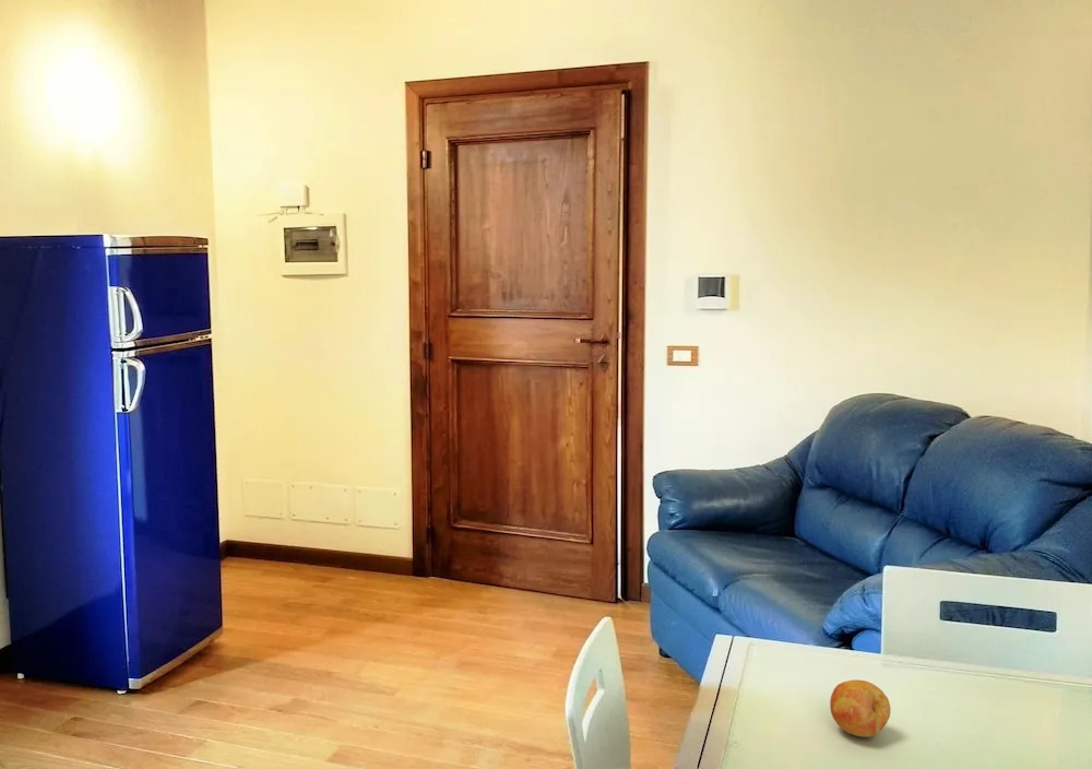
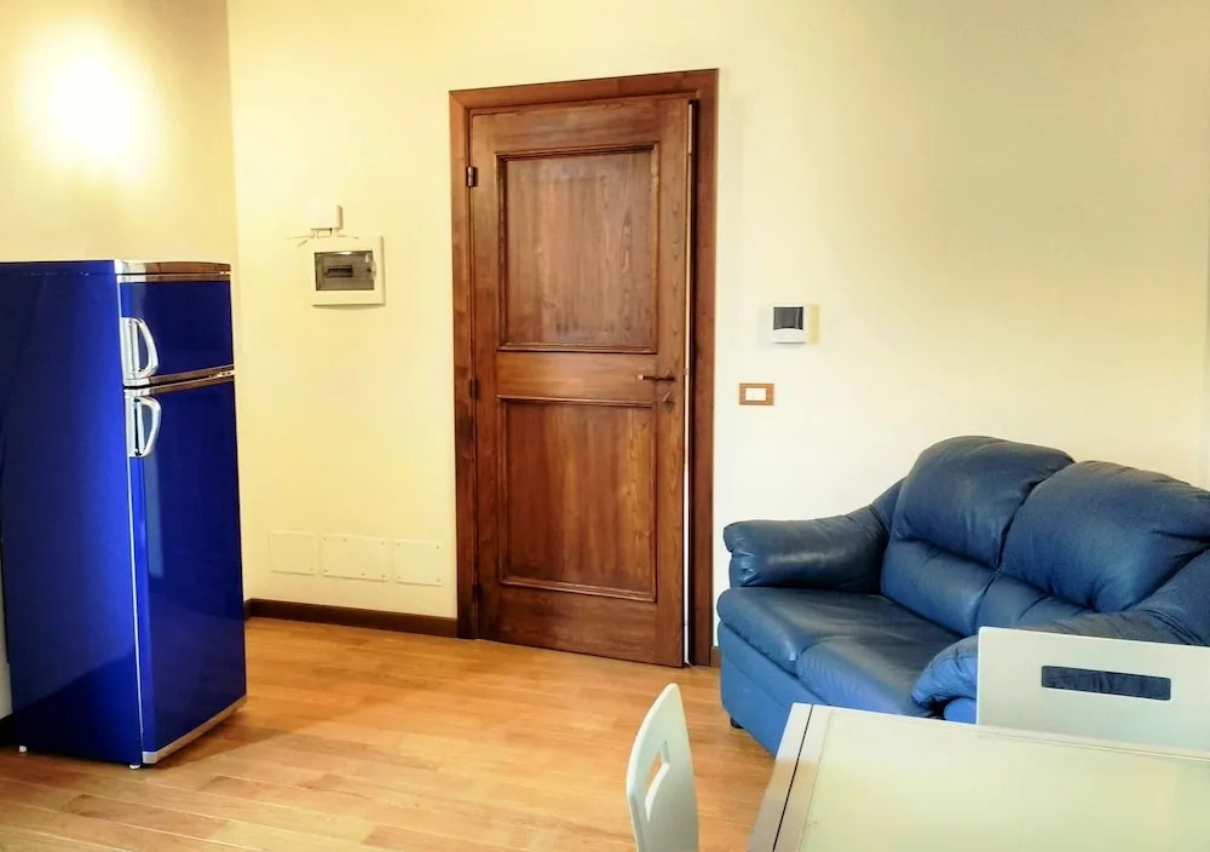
- fruit (859, 706)
